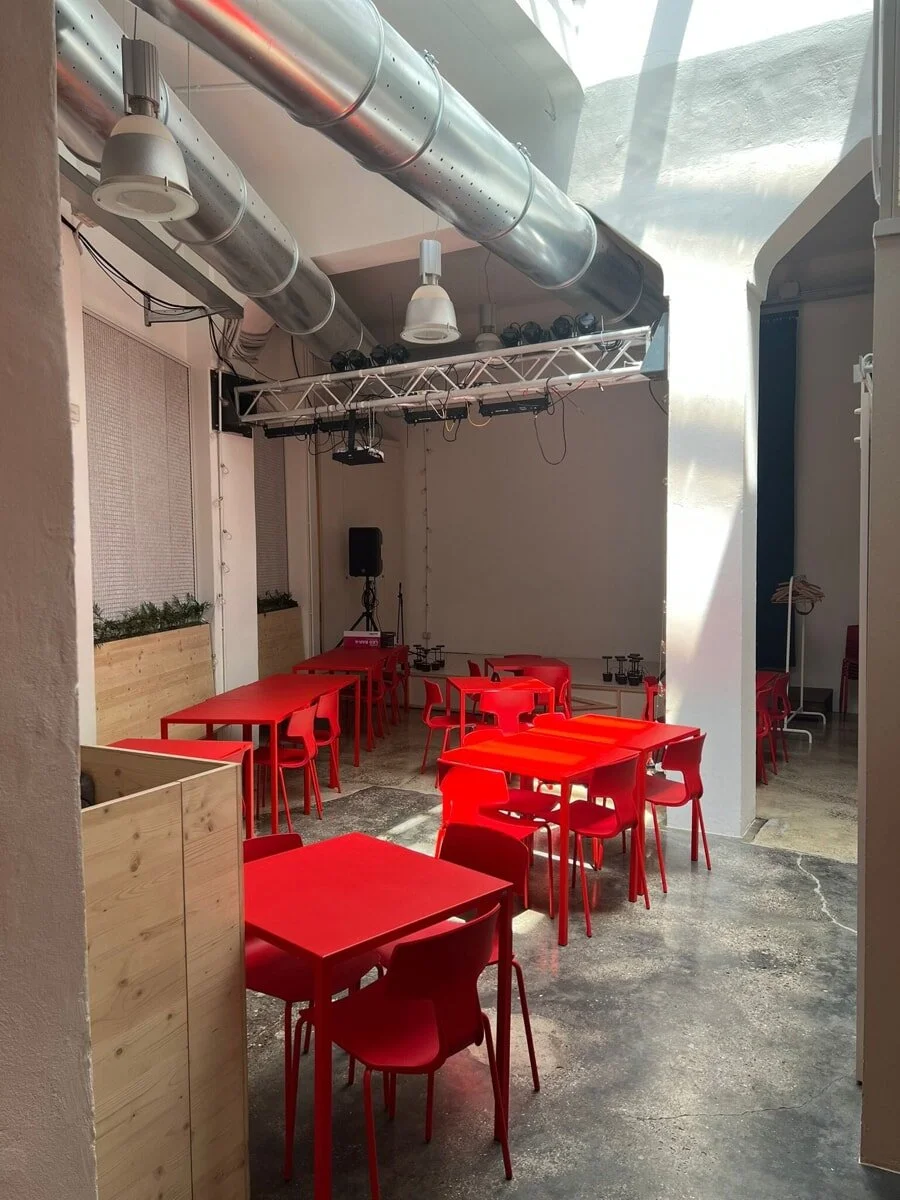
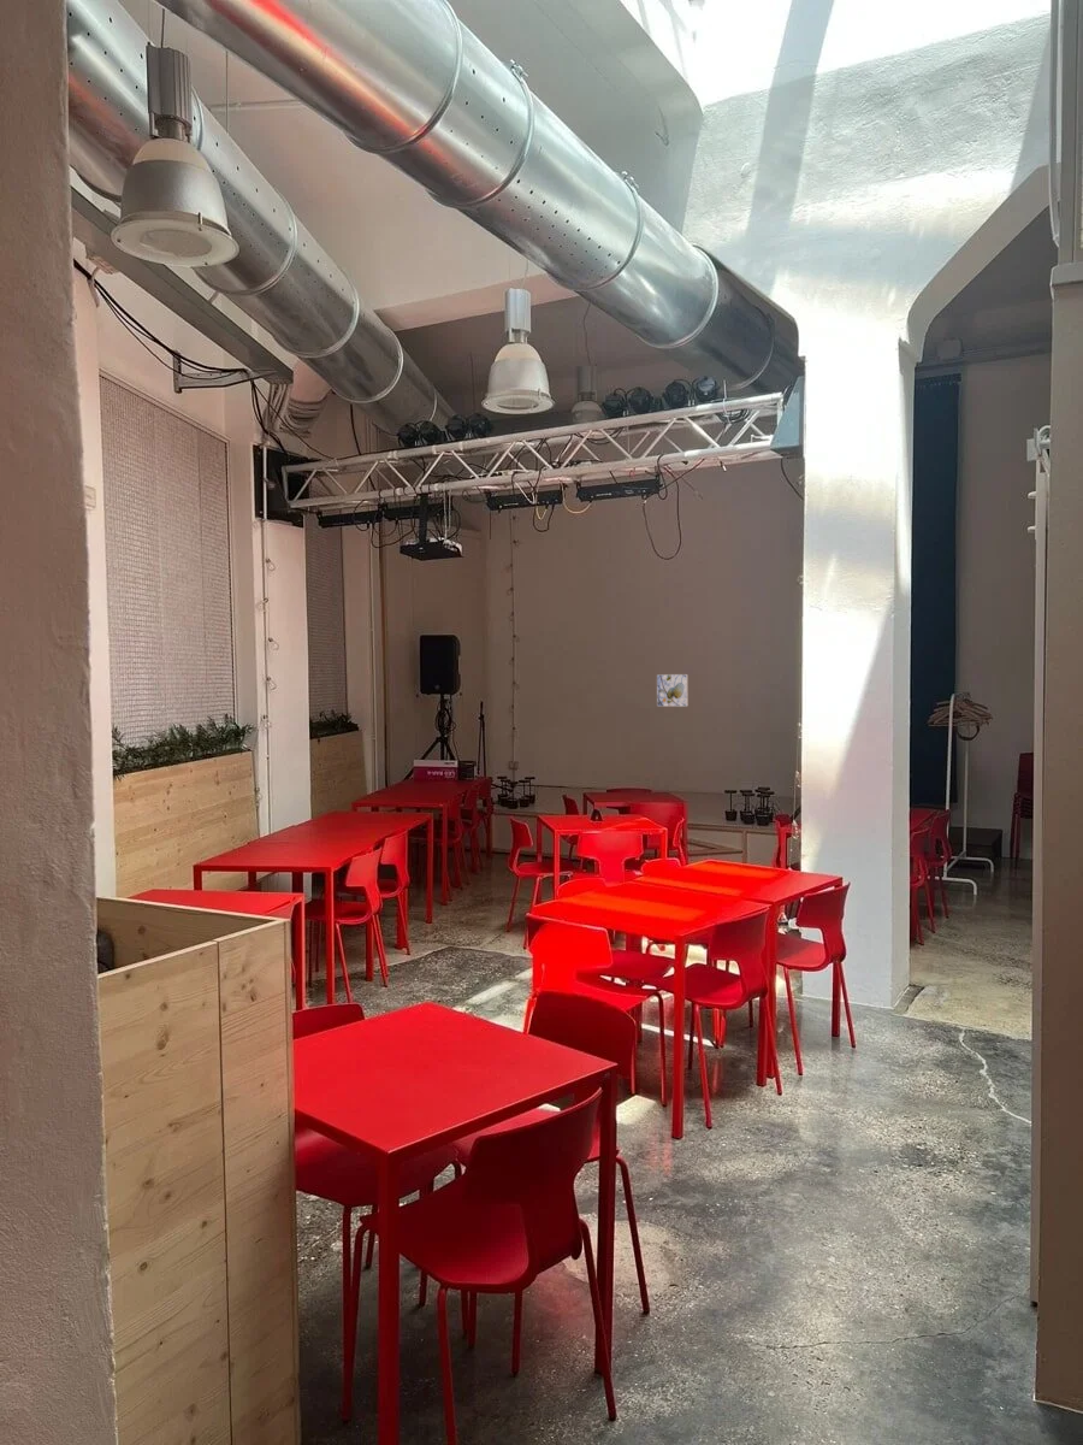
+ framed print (671, 690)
